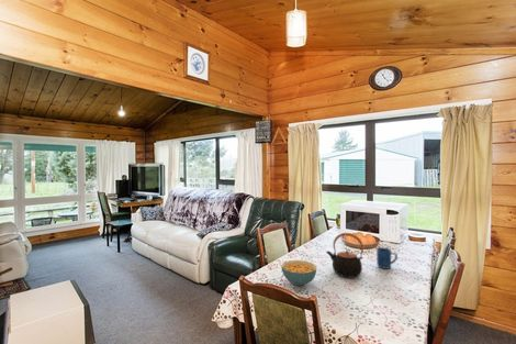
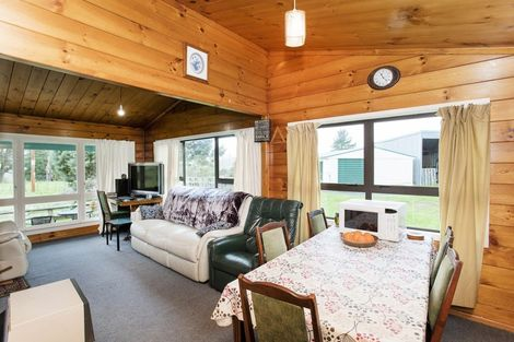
- cereal bowl (299, 275)
- mug (386, 258)
- teapot (344, 253)
